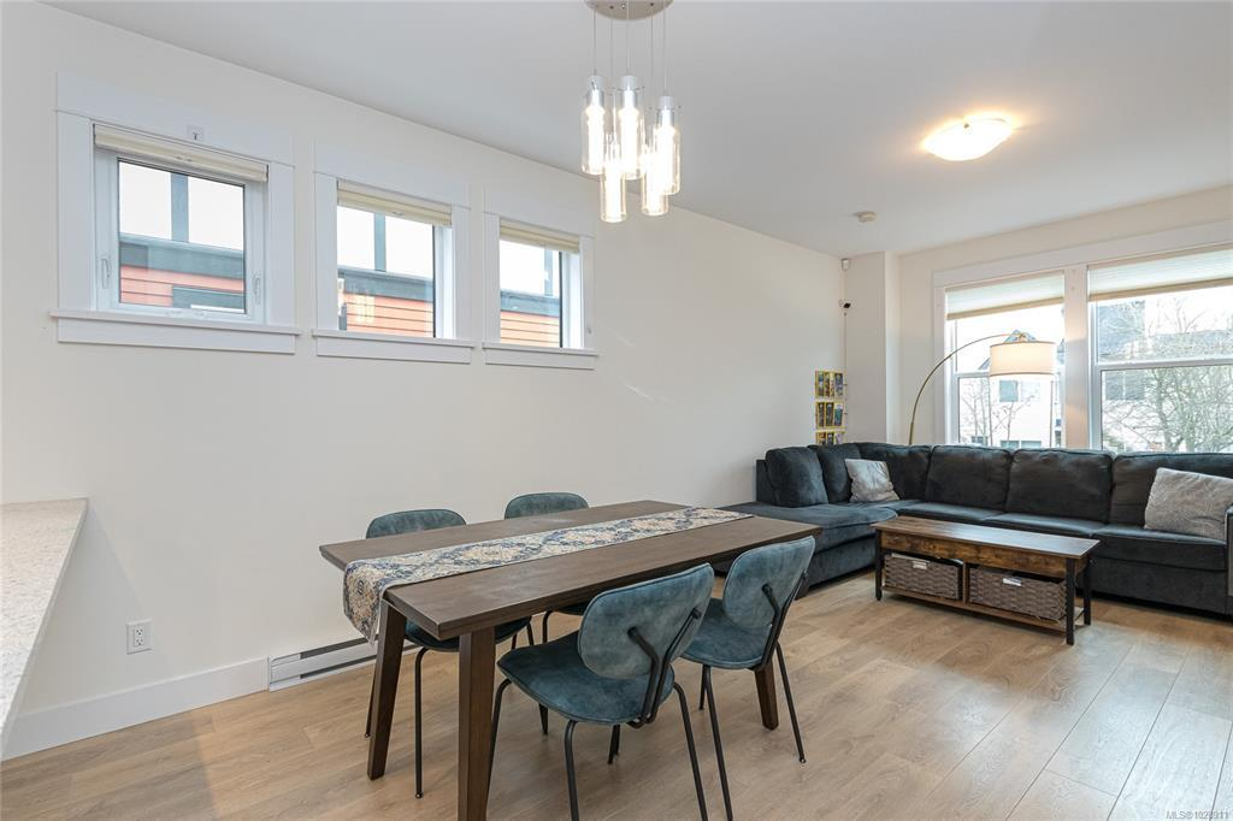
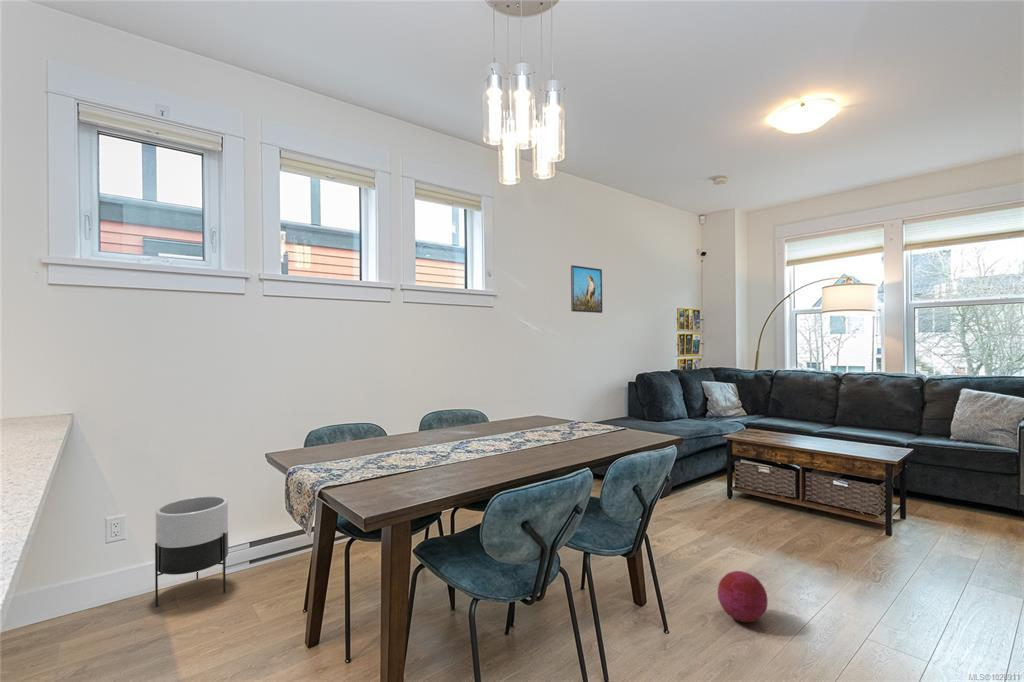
+ ball (742, 596)
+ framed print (587, 289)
+ planter (192, 548)
